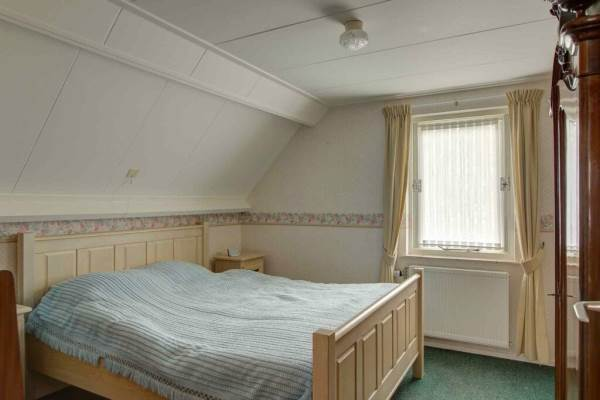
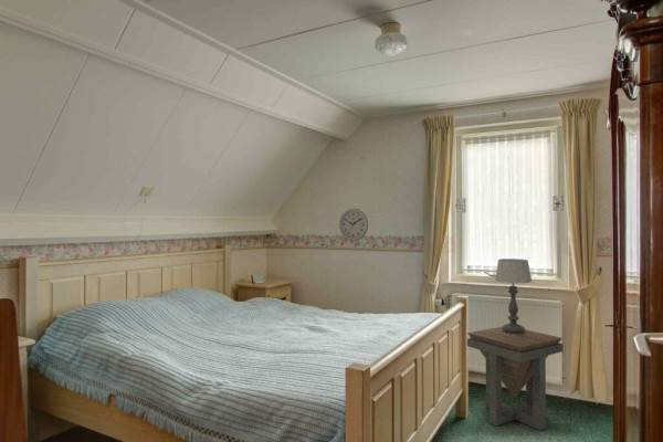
+ side table (514, 376)
+ wall clock (352, 224)
+ table lamp (513, 295)
